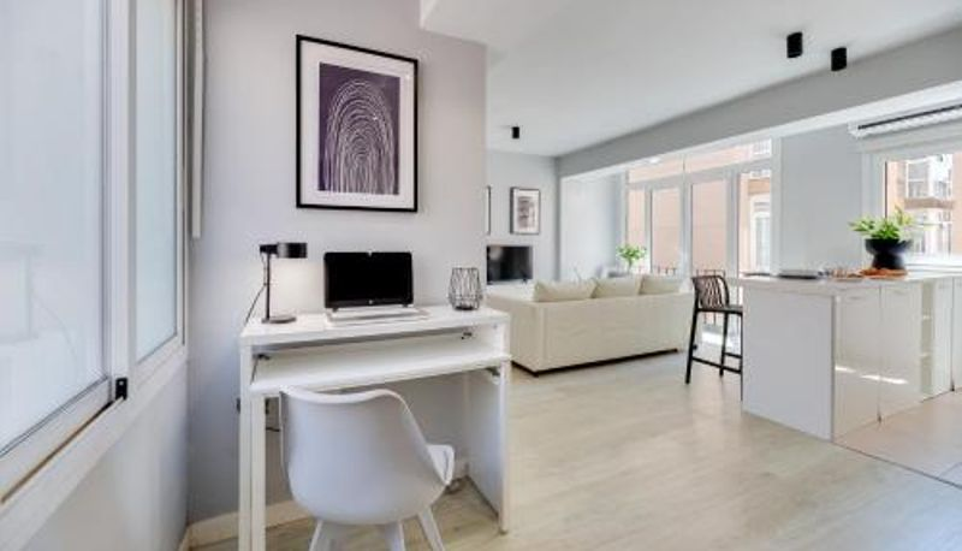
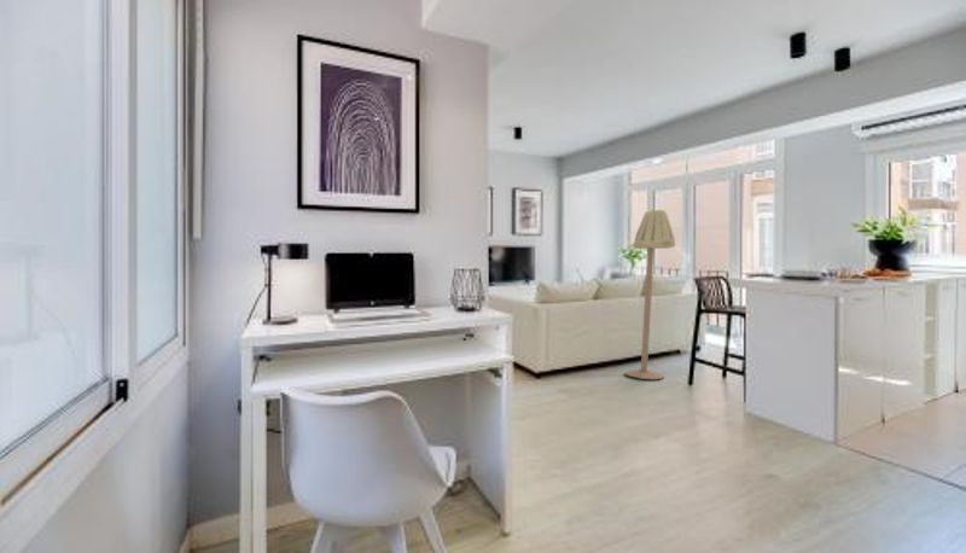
+ floor lamp (650, 293)
